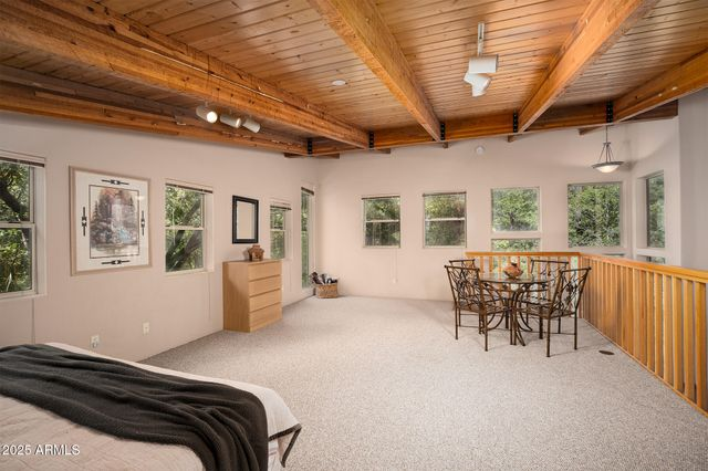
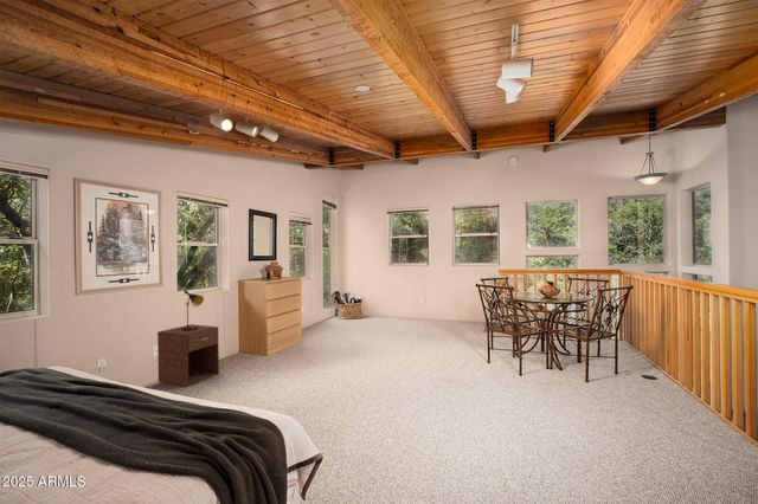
+ nightstand (190, 353)
+ table lamp (187, 309)
